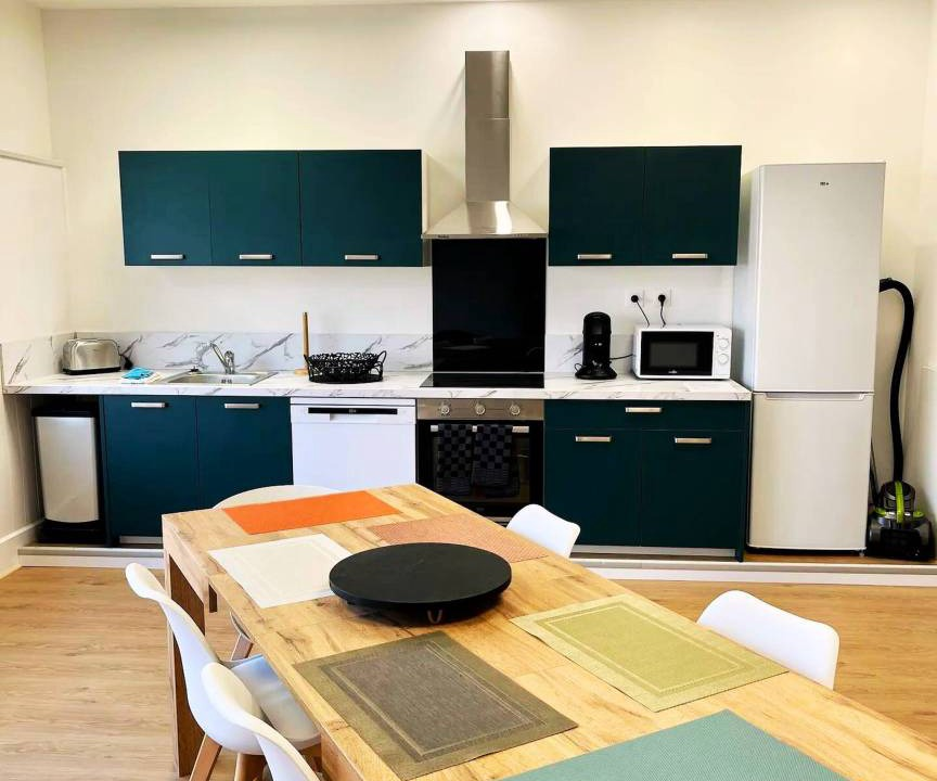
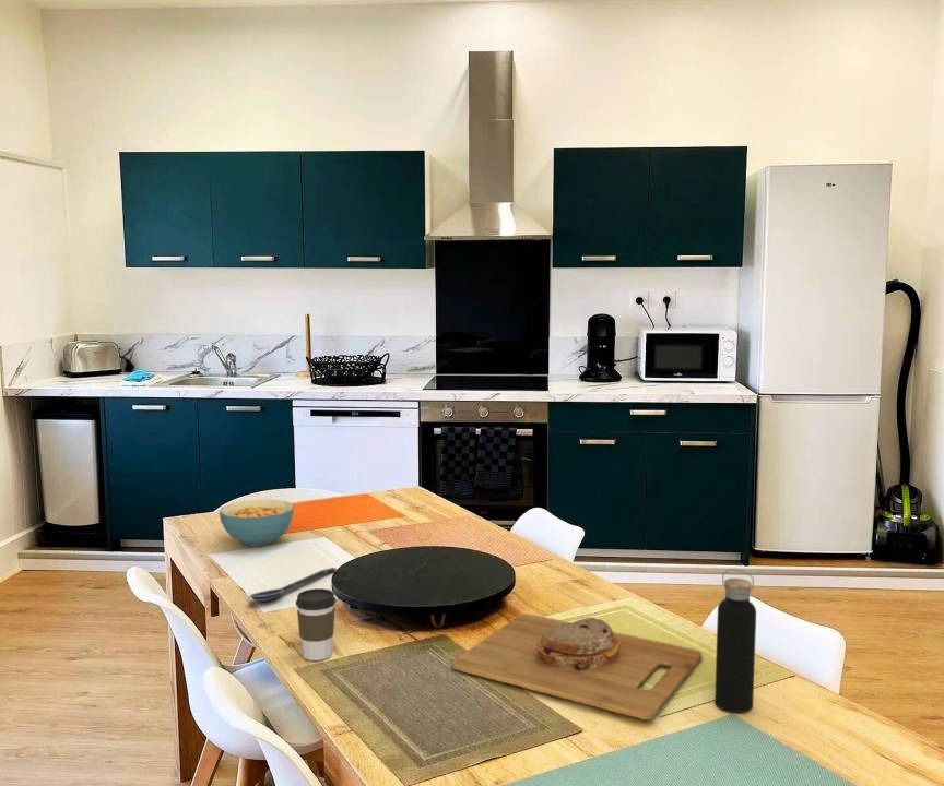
+ spoon (297, 583)
+ cereal bowl (257, 525)
+ water bottle (735, 638)
+ coffee cup (316, 624)
+ cutting board (578, 642)
